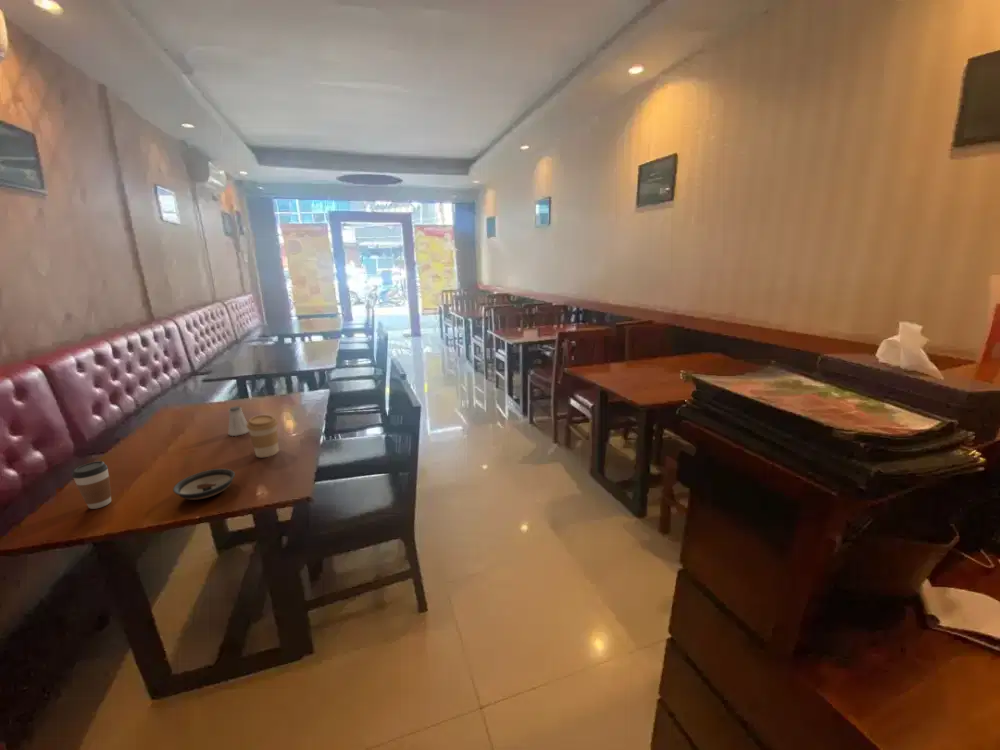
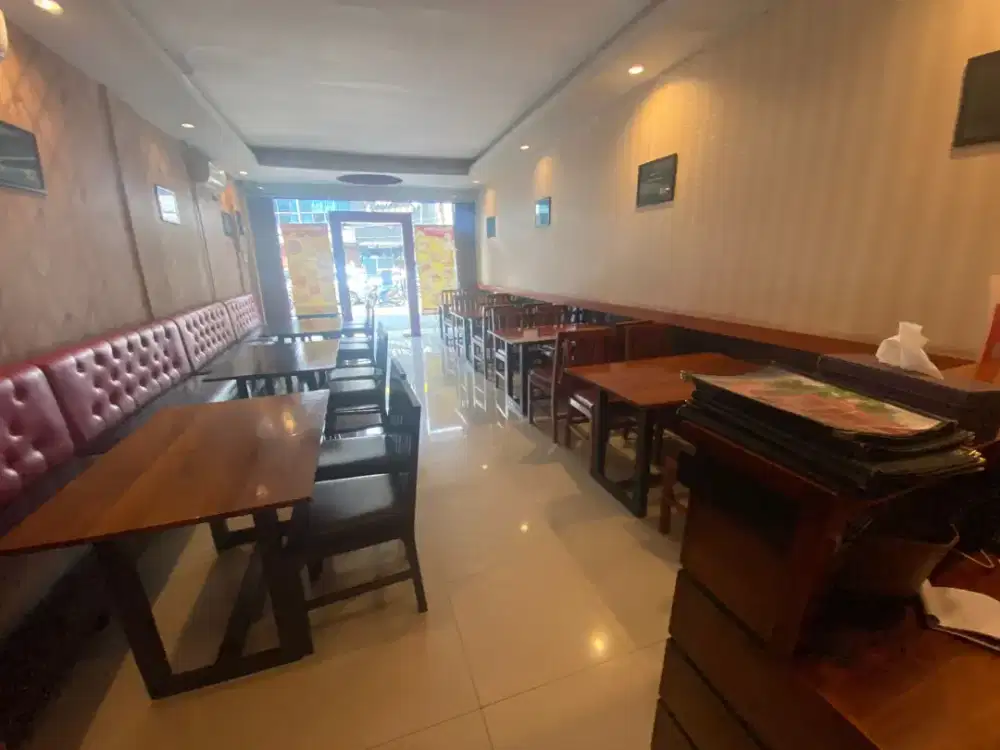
- coffee cup (264, 435)
- saucer (206, 486)
- coffee cup (94, 485)
- saltshaker (237, 420)
